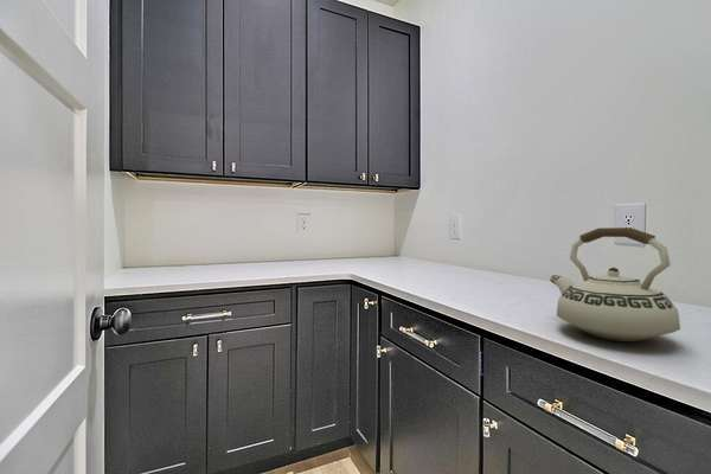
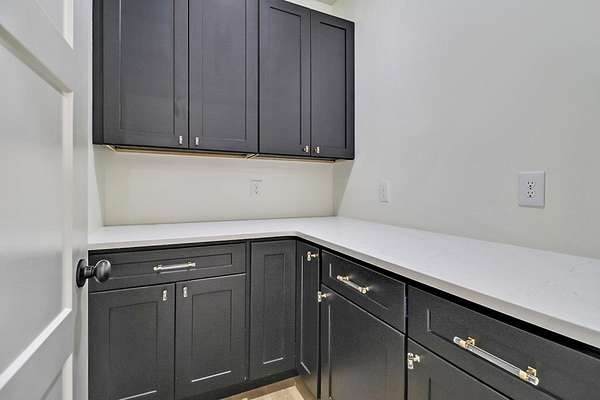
- teakettle (602, 280)
